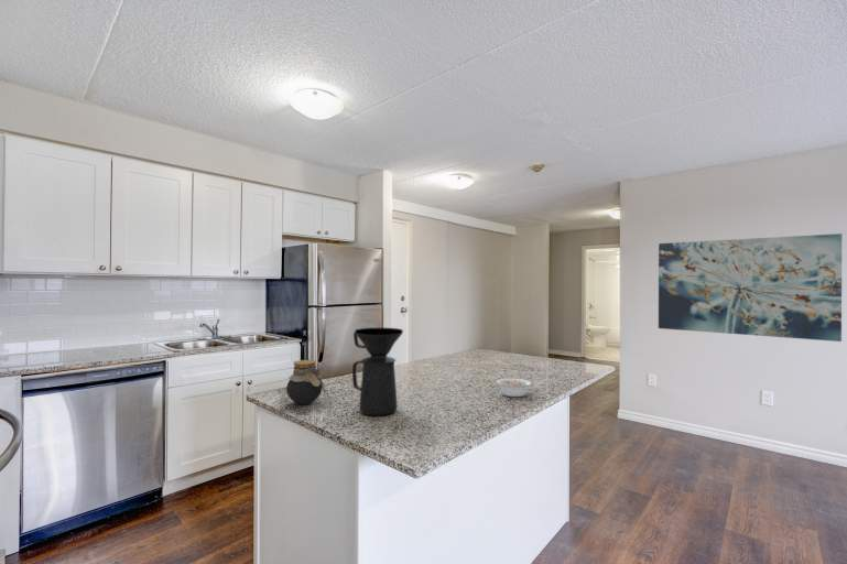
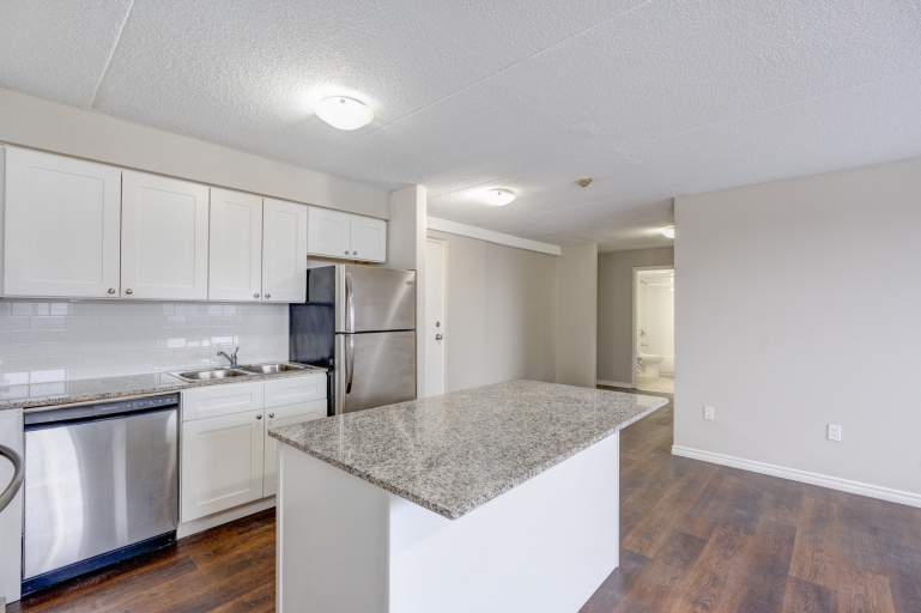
- wall art (739, 286)
- jar (305, 382)
- legume (514, 387)
- coffee maker (378, 370)
